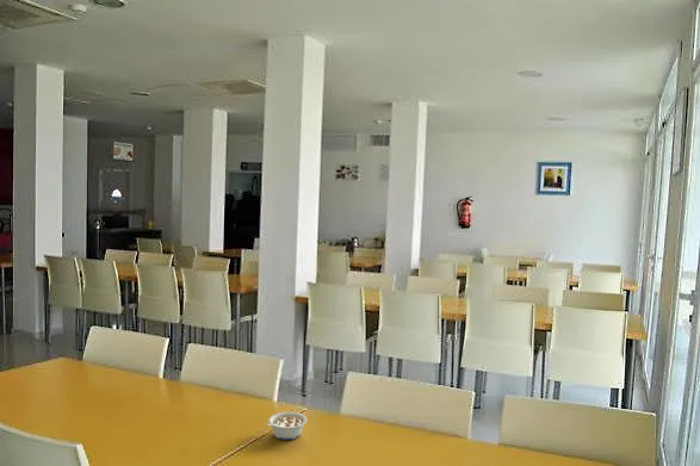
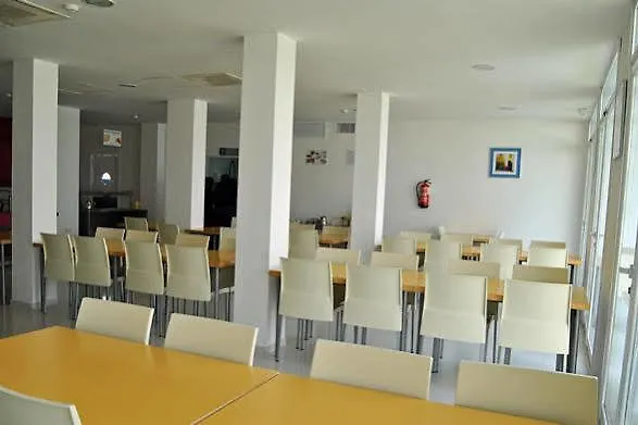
- legume (286, 425)
